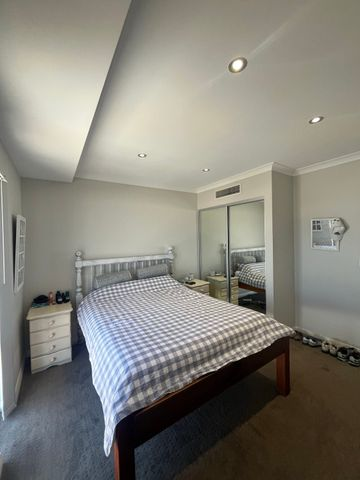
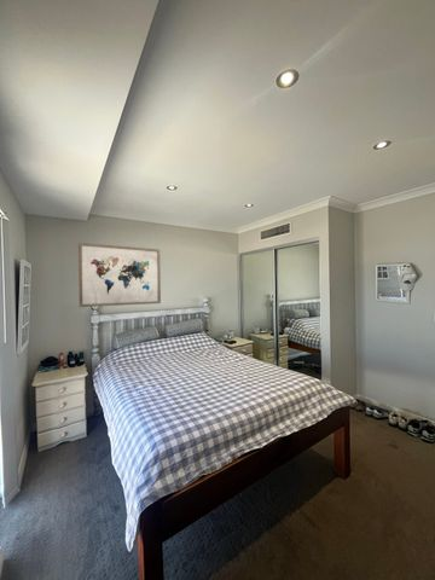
+ wall art (122, 276)
